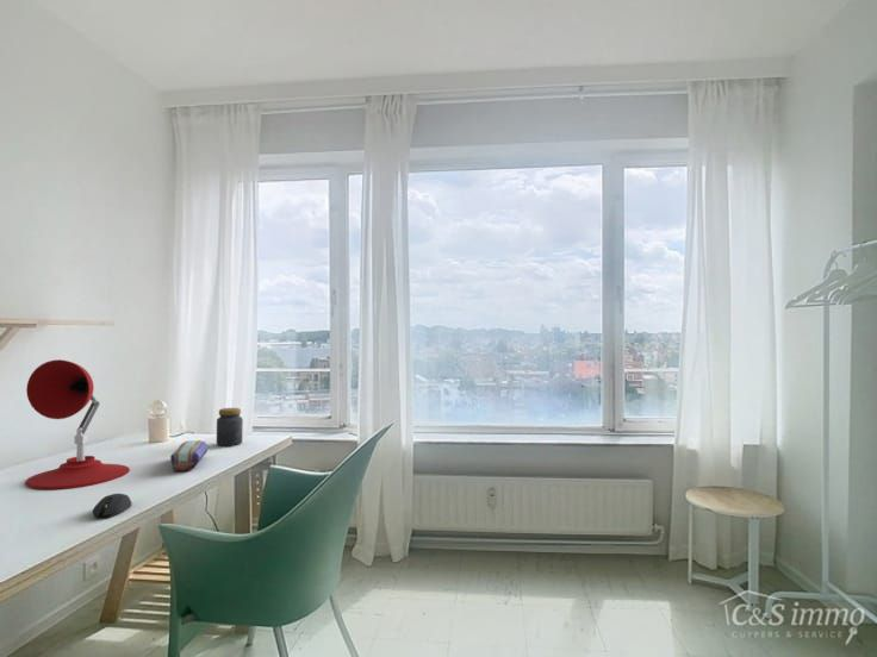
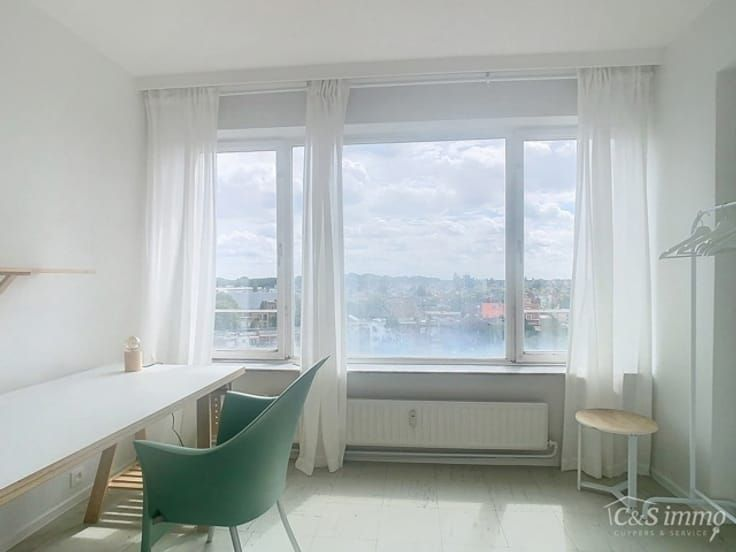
- pencil case (189, 453)
- jar (229, 426)
- desk lamp (83, 418)
- computer mouse (112, 502)
